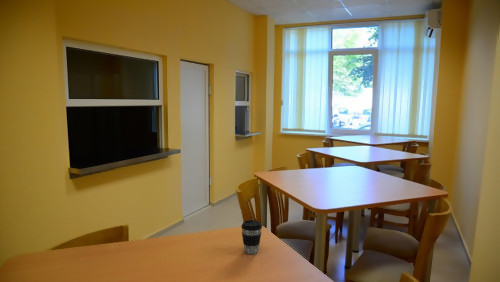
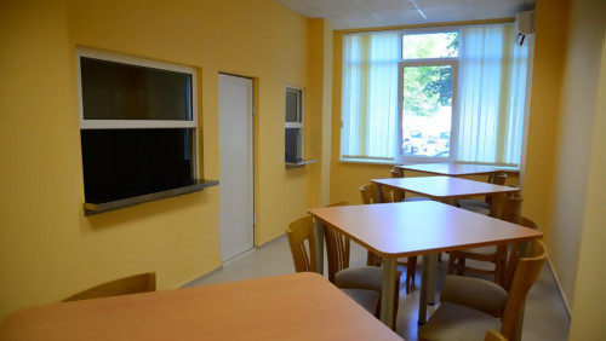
- coffee cup (251, 237)
